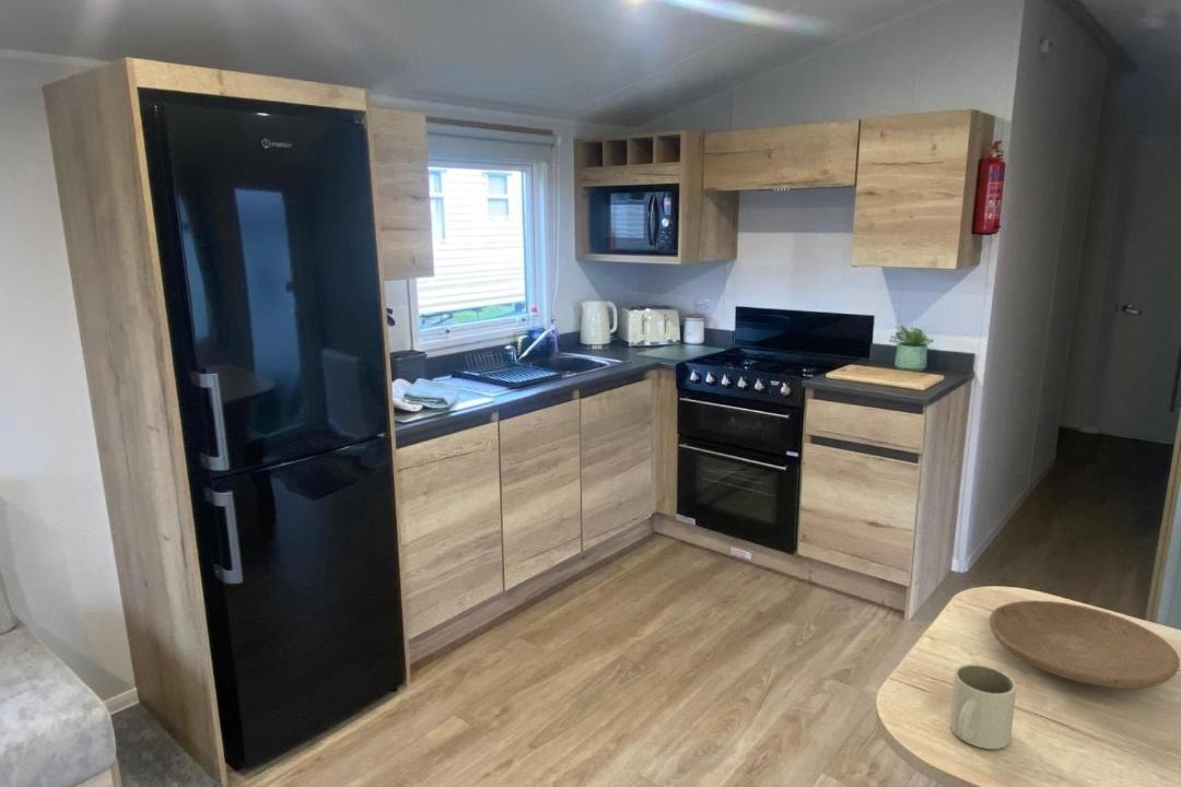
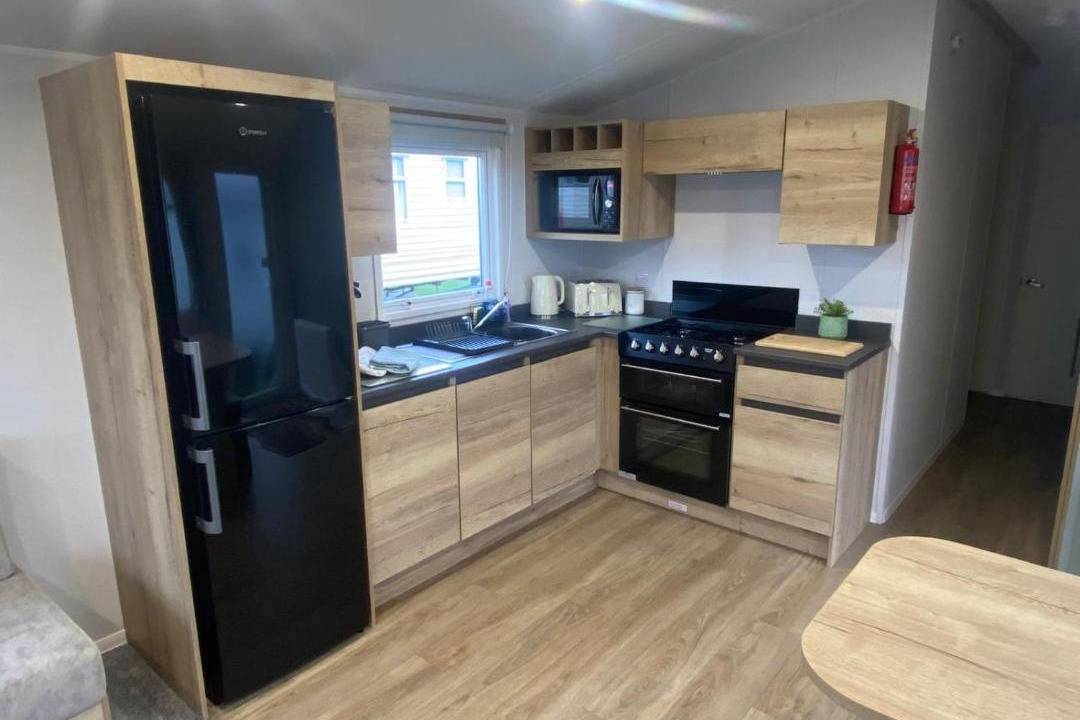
- plate (1077, 647)
- mug (978, 709)
